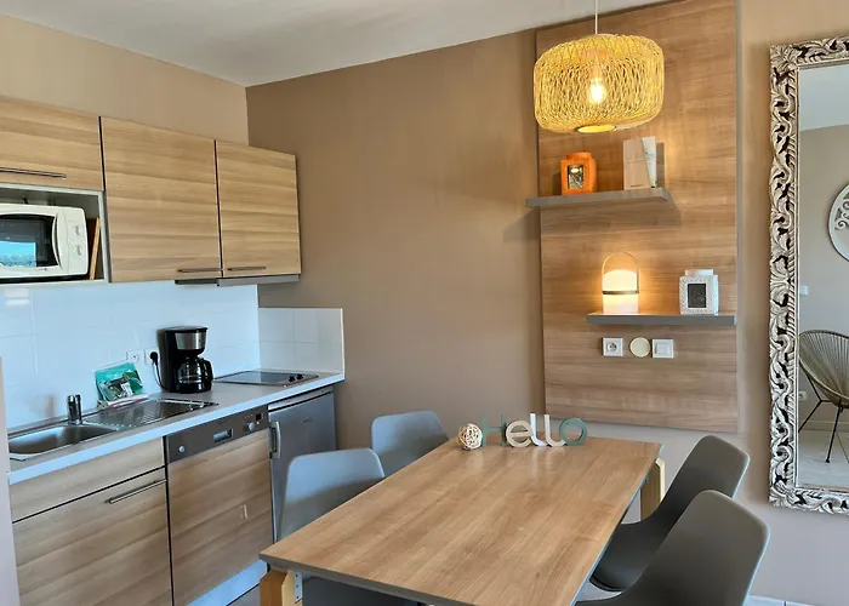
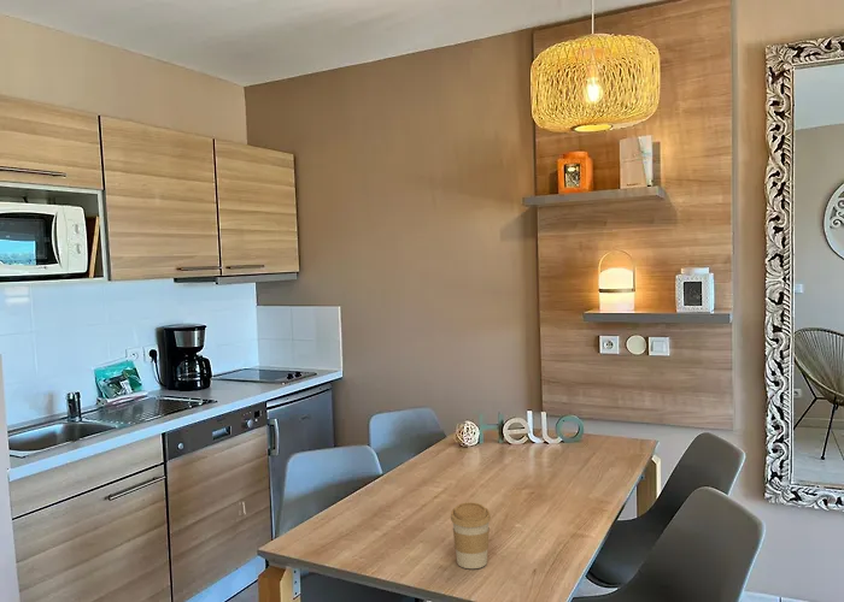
+ coffee cup (470, 535)
